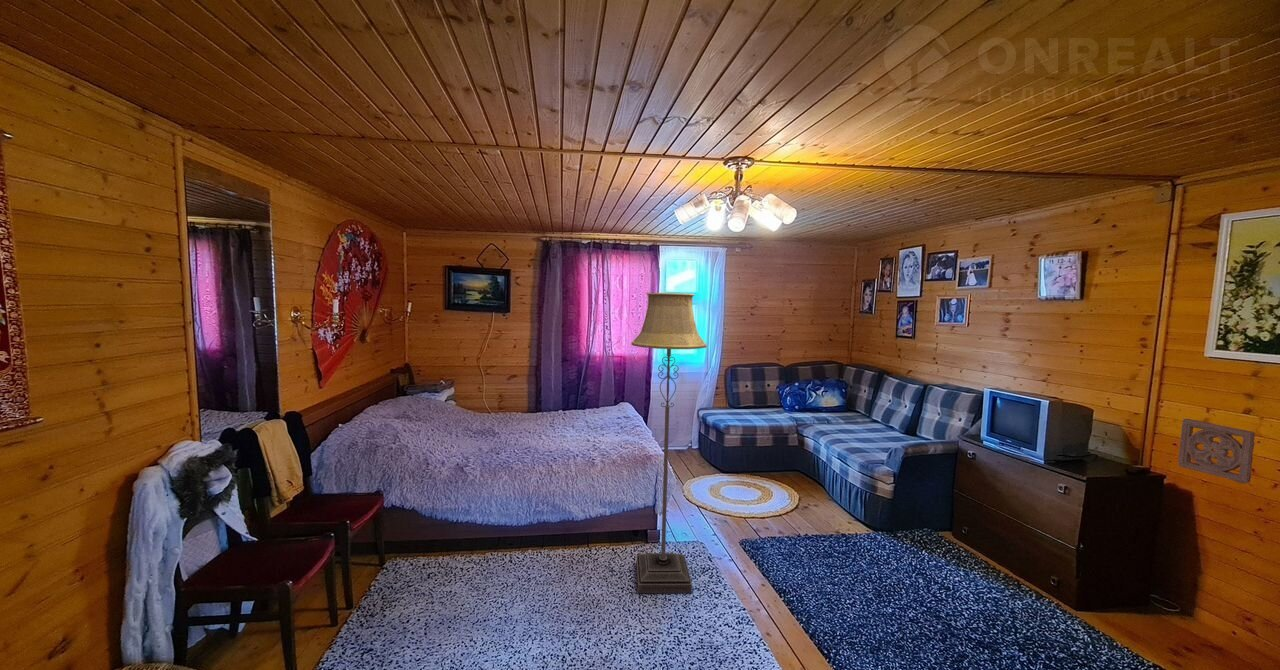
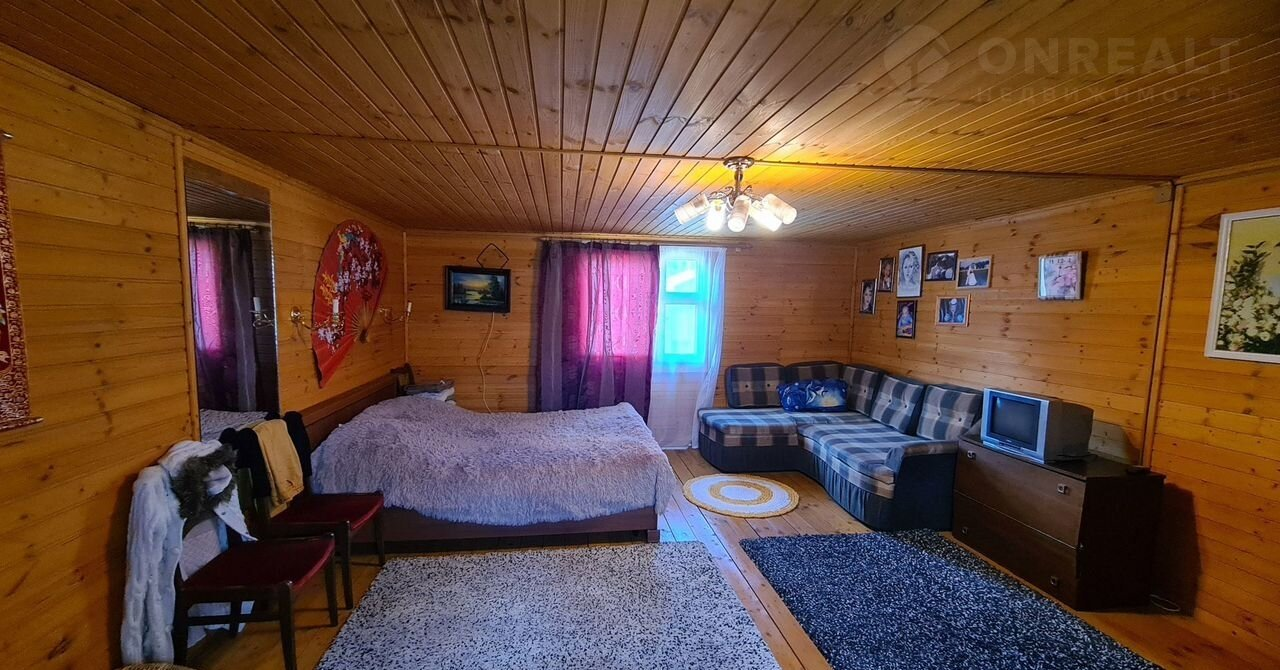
- wall ornament (1215, 450)
- floor lamp (666, 438)
